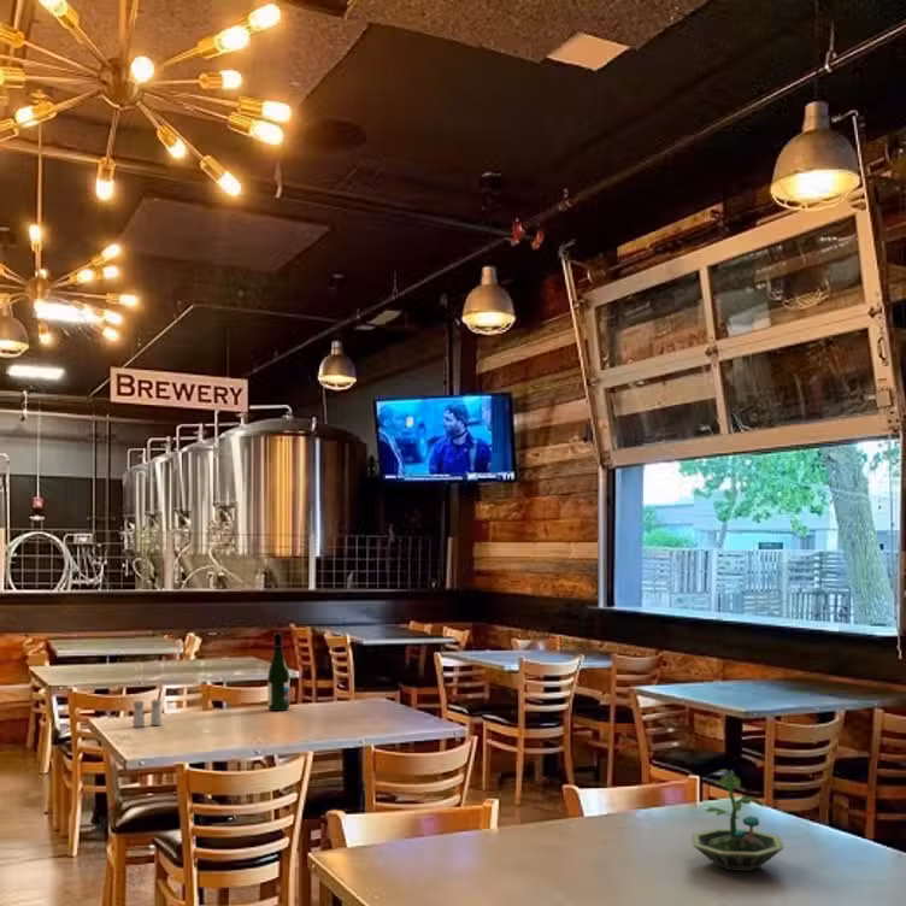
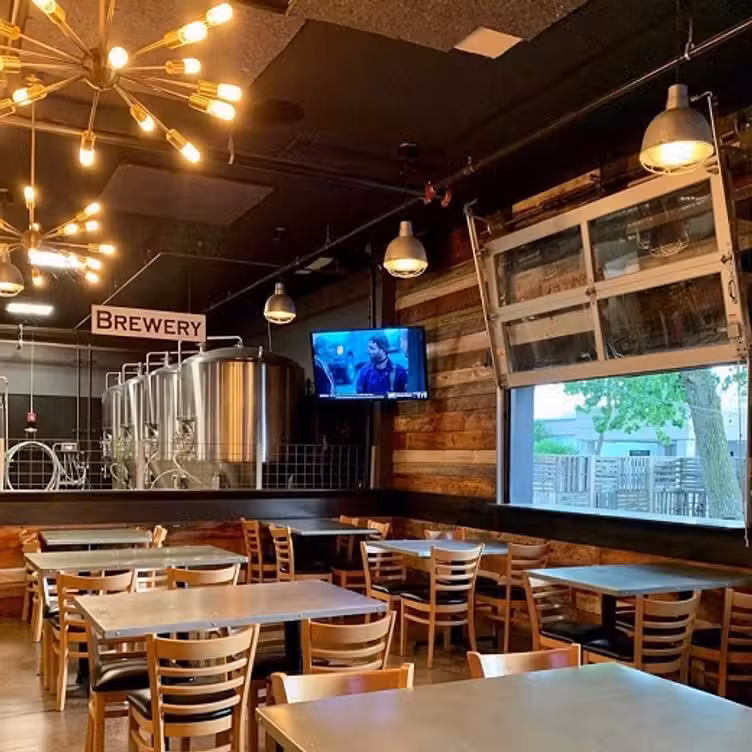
- beer bottle (278, 671)
- terrarium (733, 789)
- salt and pepper shaker (151, 714)
